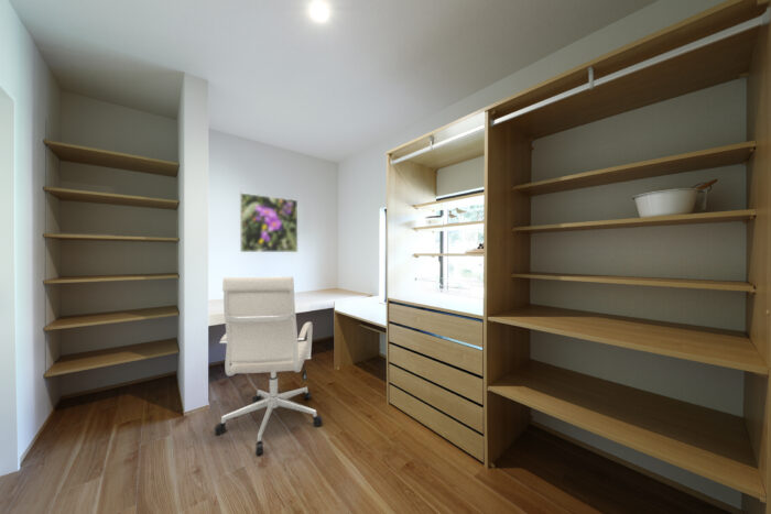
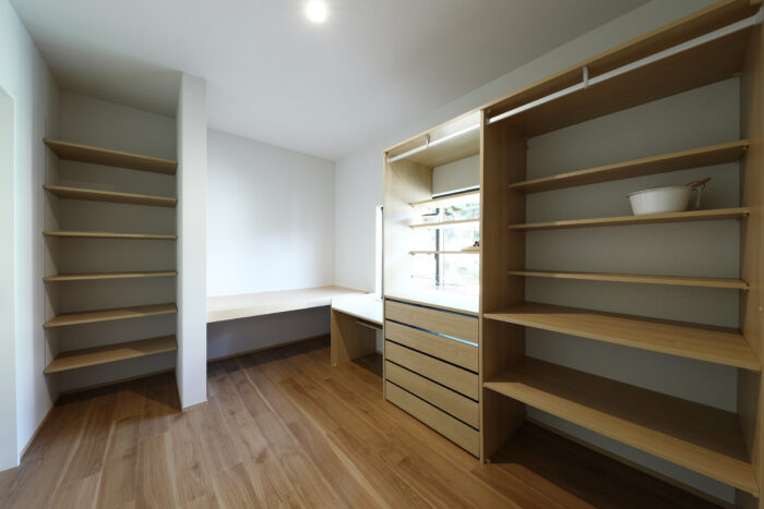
- chair (272, 348)
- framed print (270, 225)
